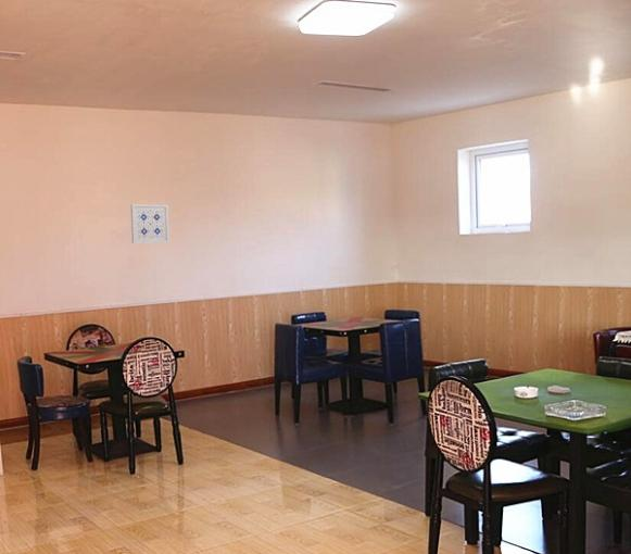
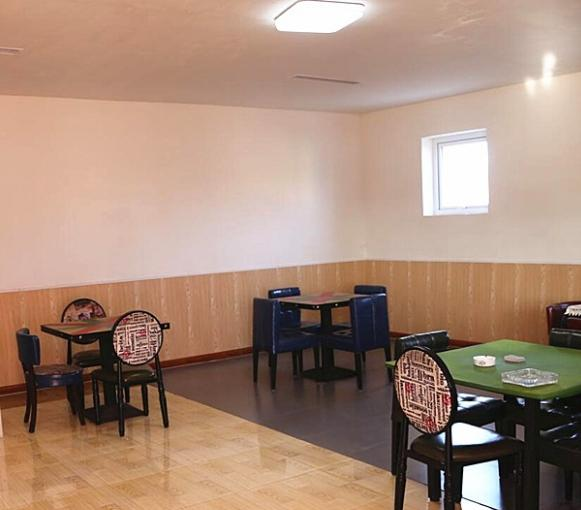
- wall art (150, 224)
